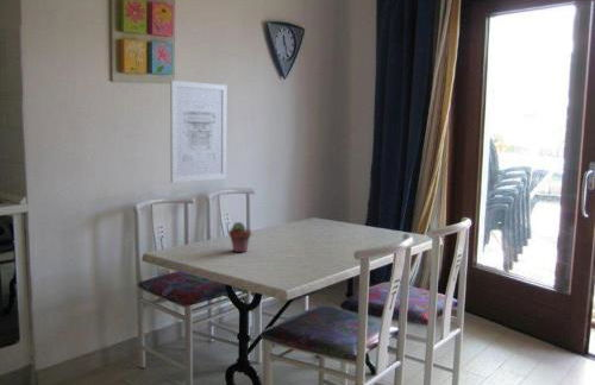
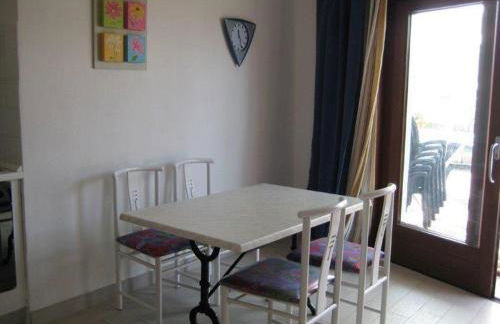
- wall art (199, 132)
- potted succulent (239, 235)
